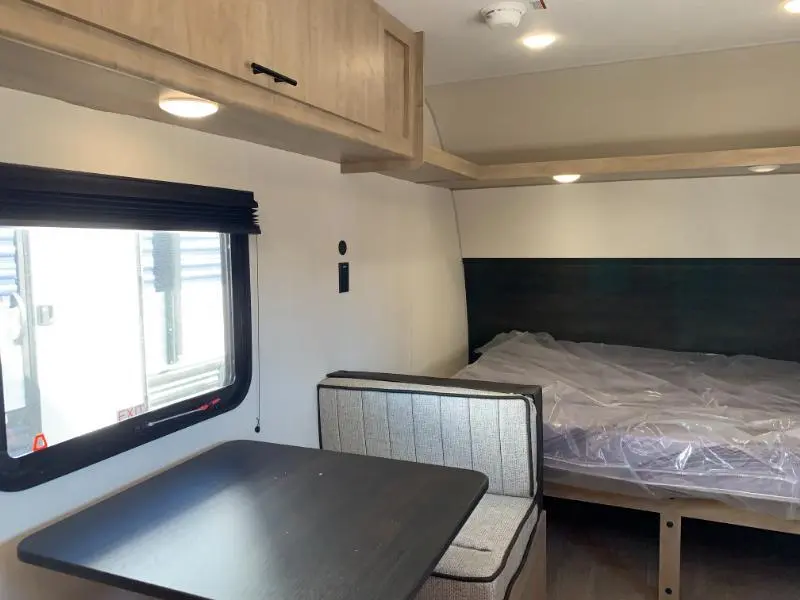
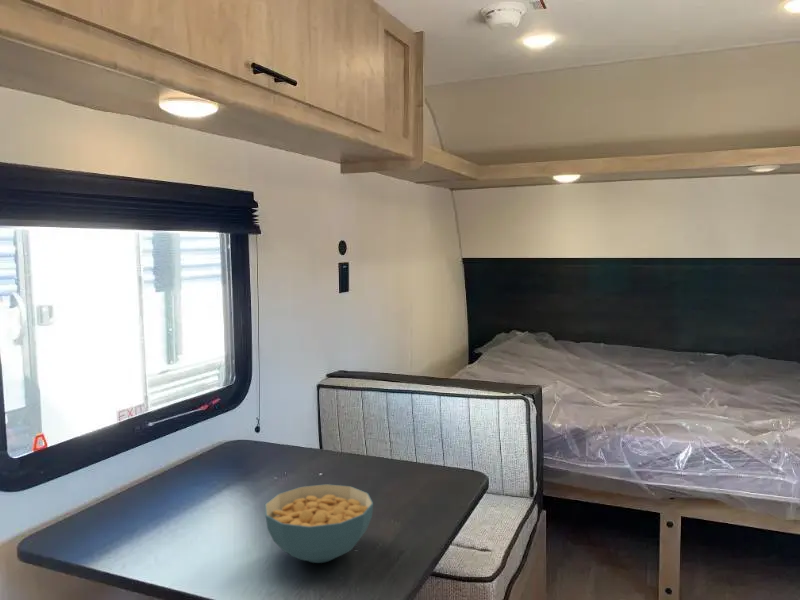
+ cereal bowl (319, 529)
